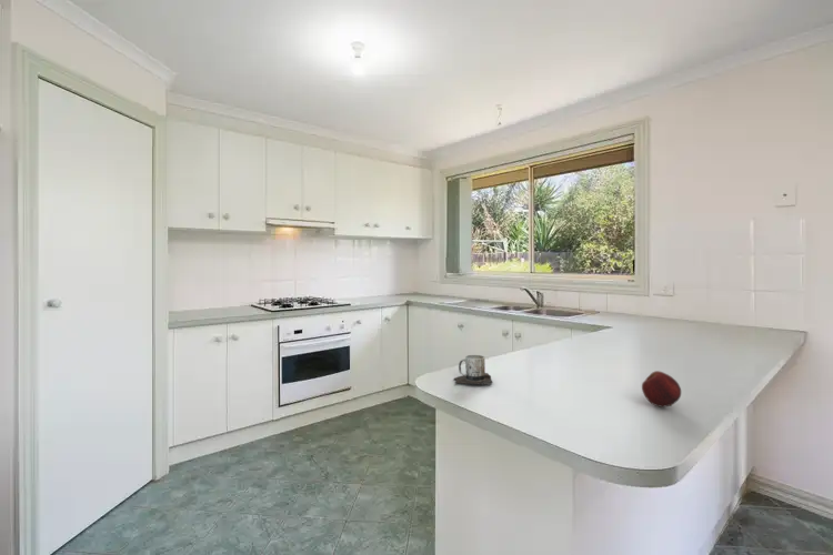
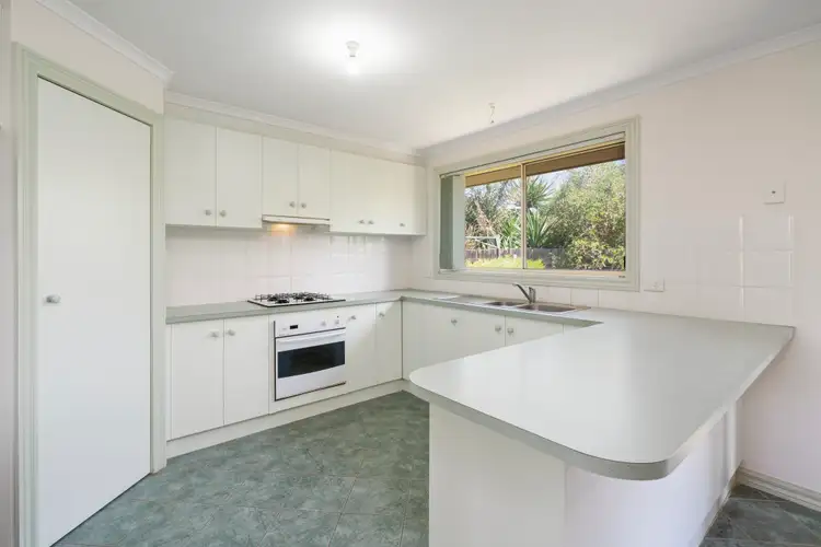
- mug (472, 367)
- apple (661, 389)
